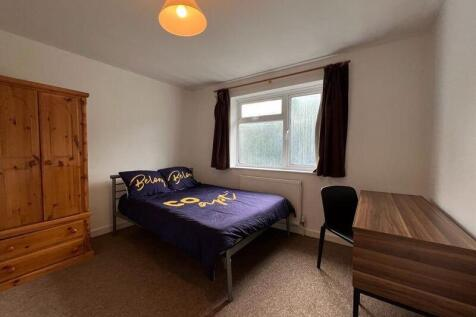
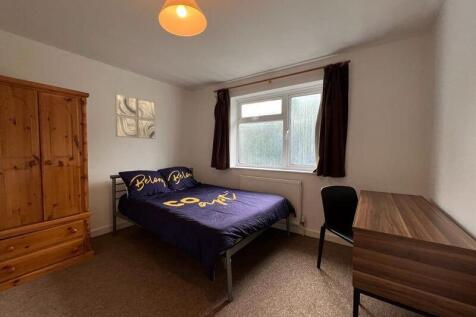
+ wall art (137, 117)
